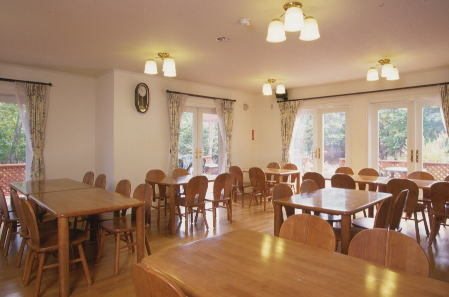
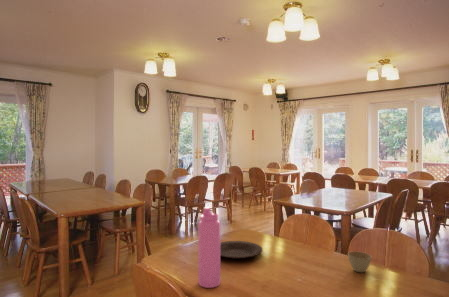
+ plate (236, 250)
+ water bottle (209, 245)
+ flower pot (359, 262)
